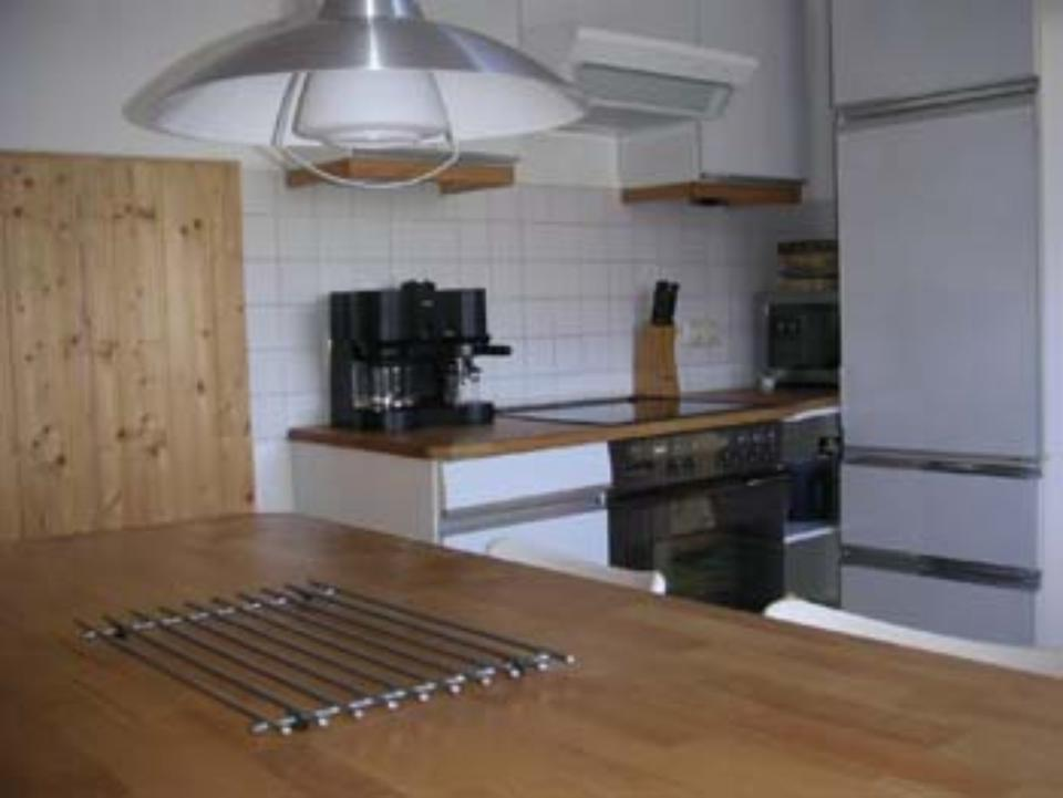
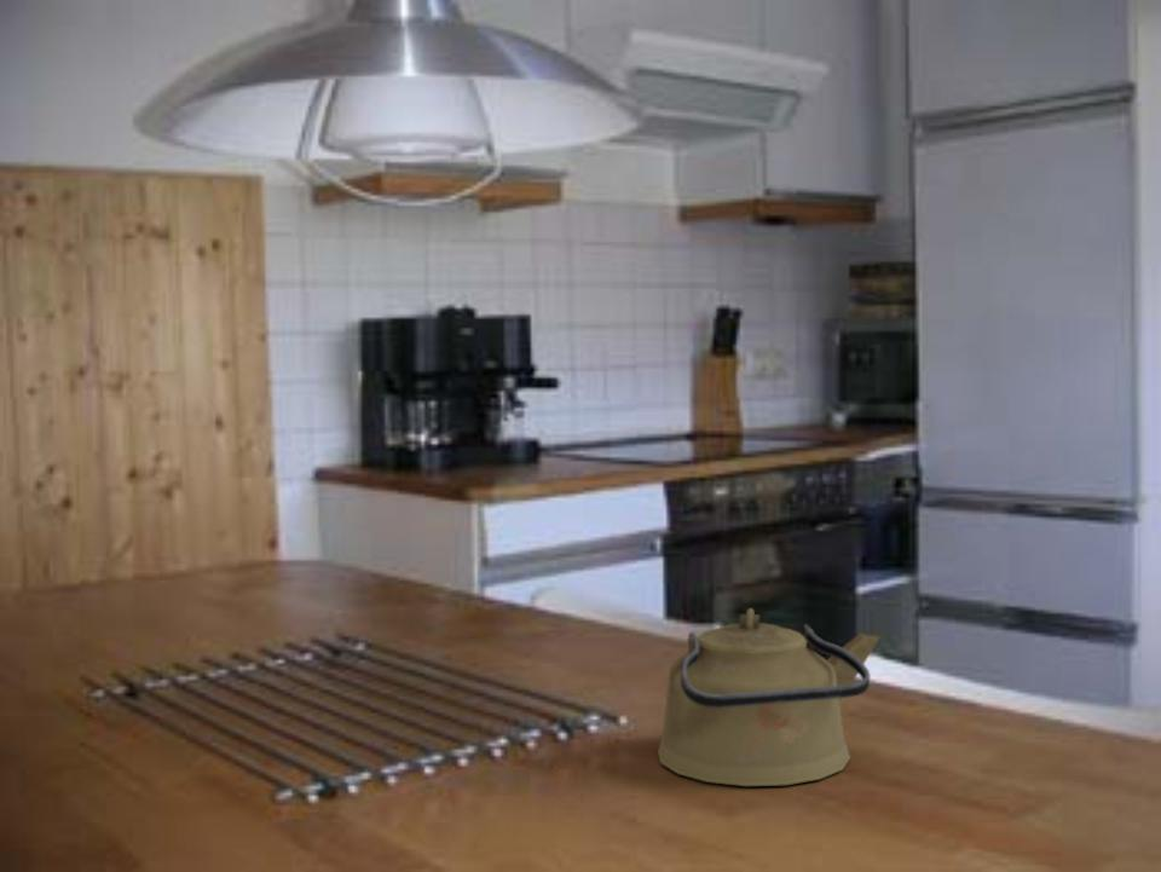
+ kettle (772, 681)
